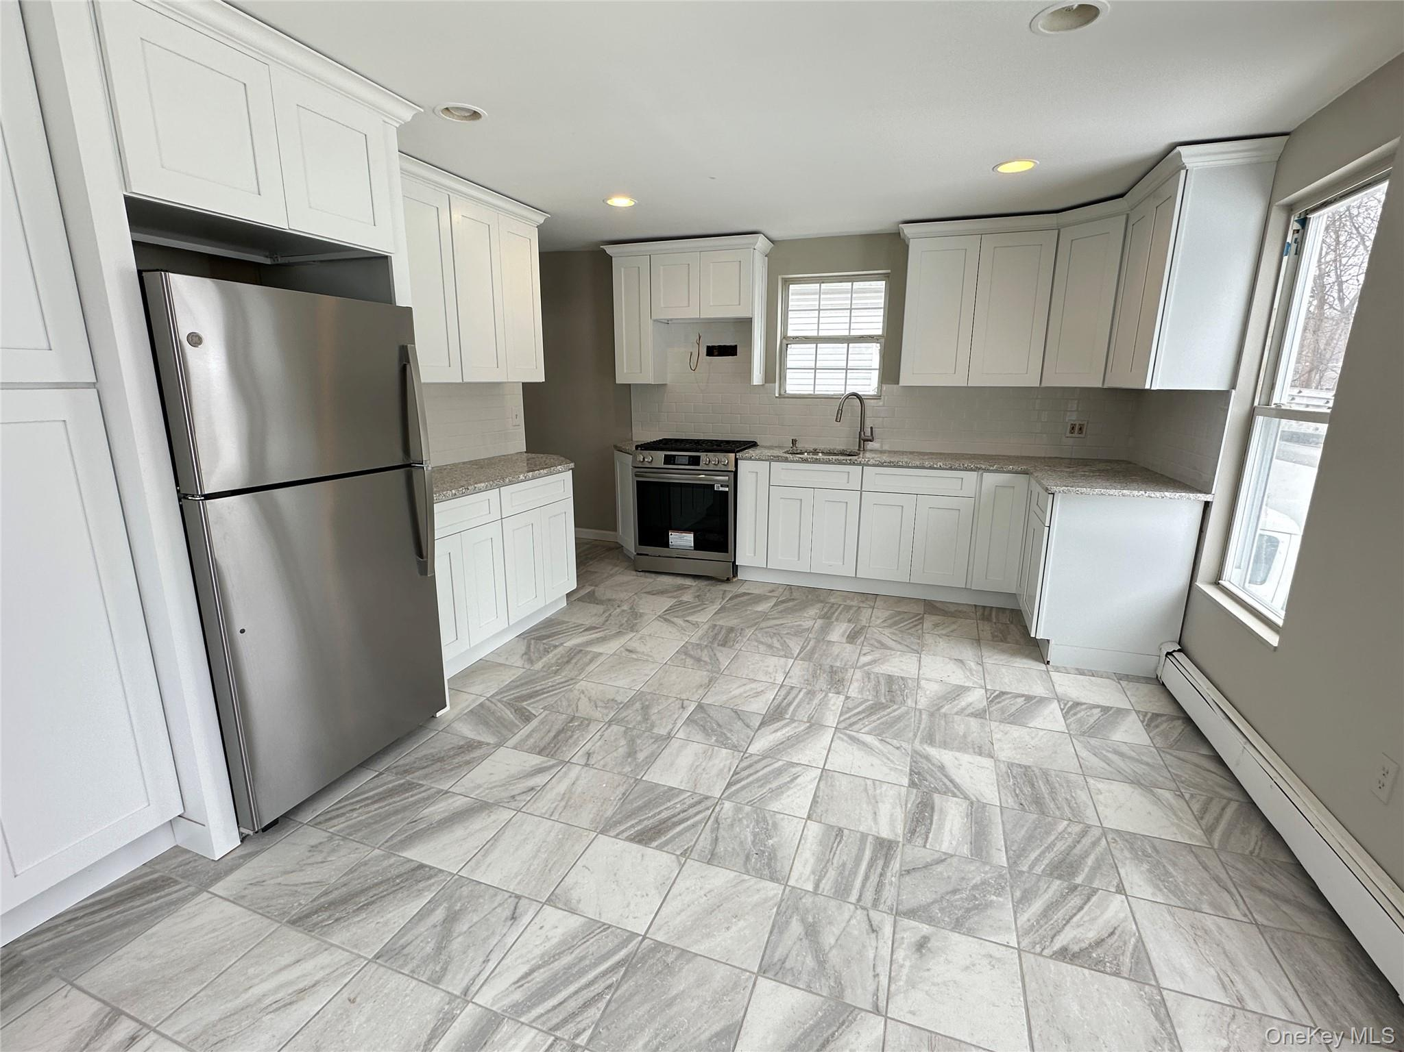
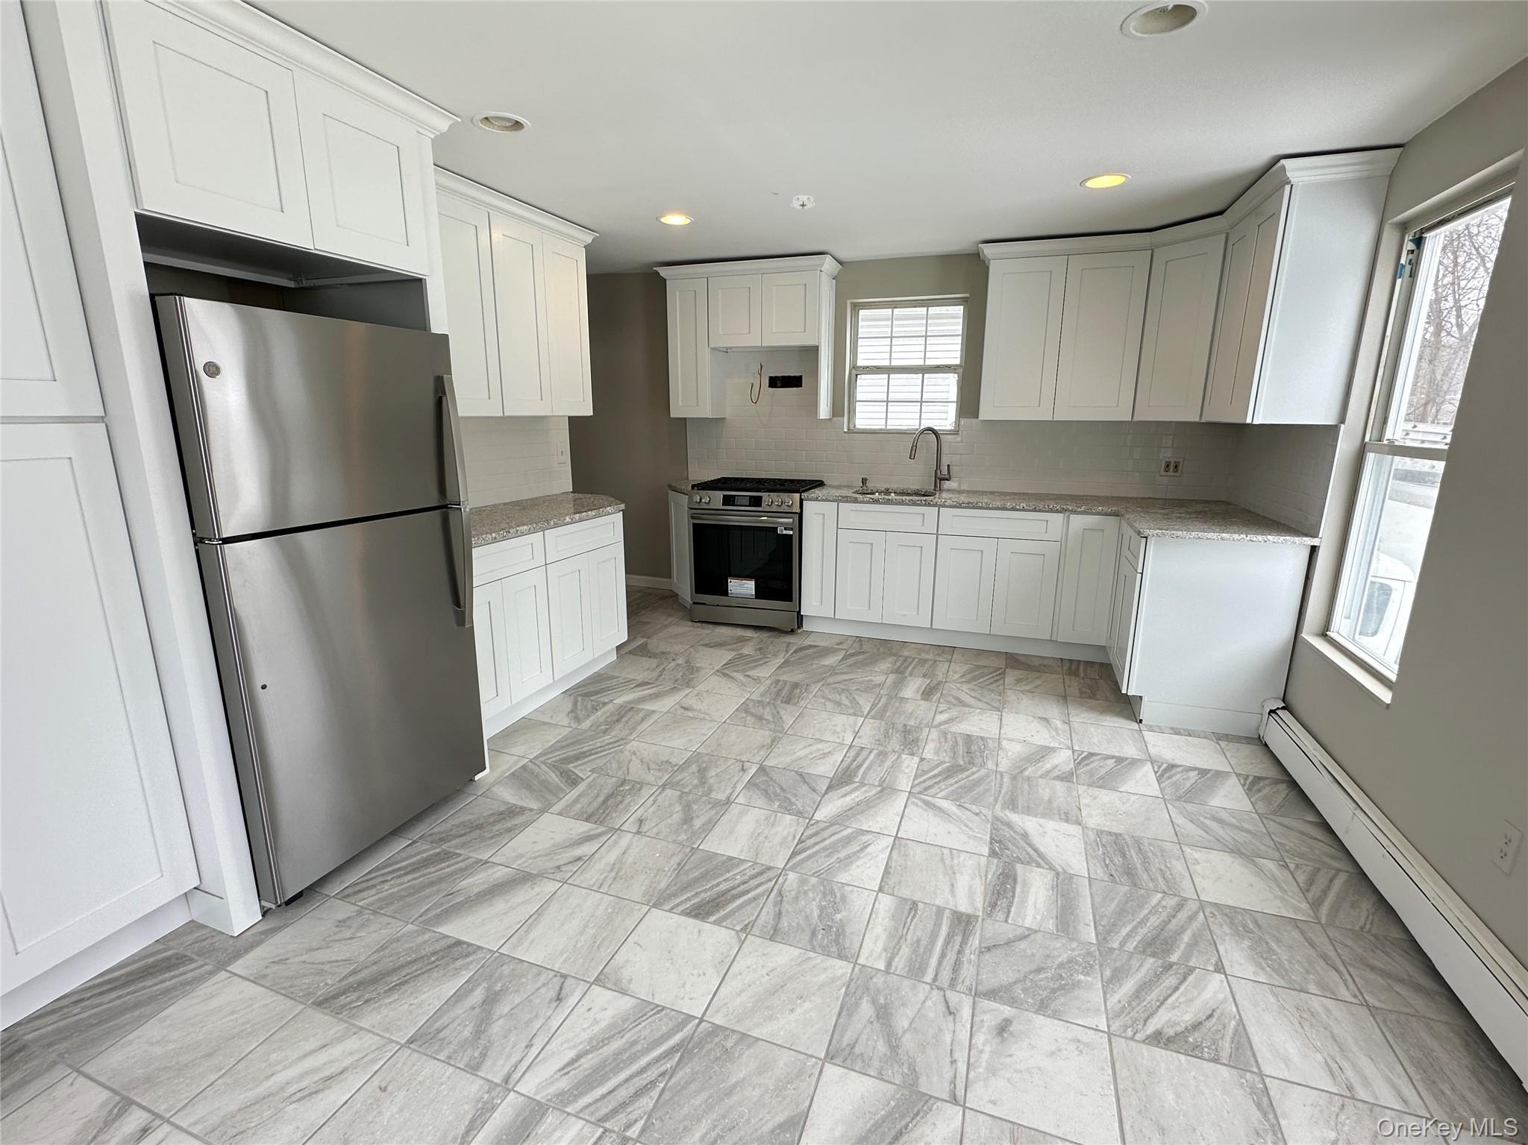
+ smoke detector (803, 202)
